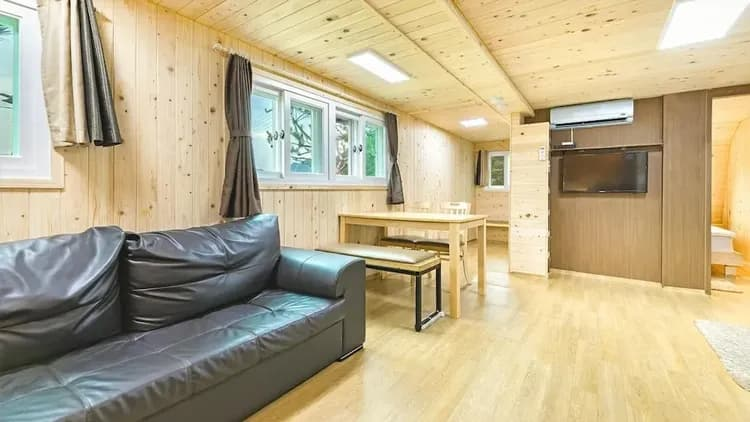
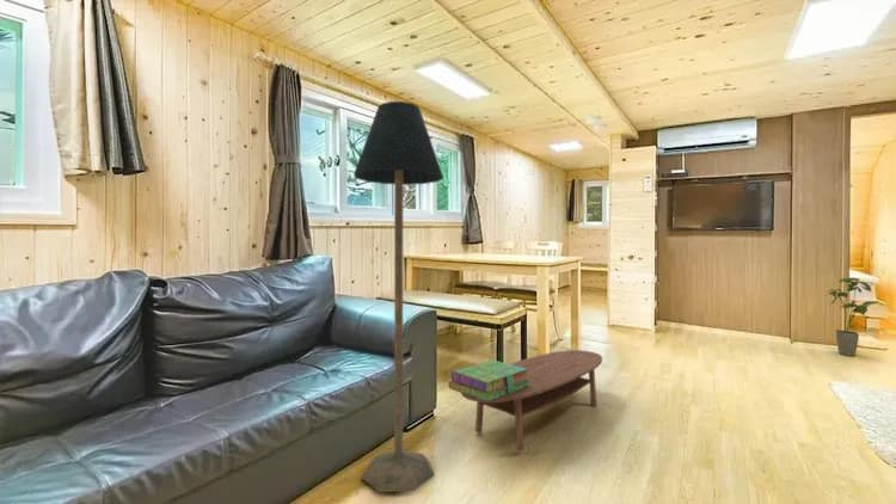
+ coffee table (540, 394)
+ house plant (853, 316)
+ stack of books (489, 377)
+ floor lamp (398, 290)
